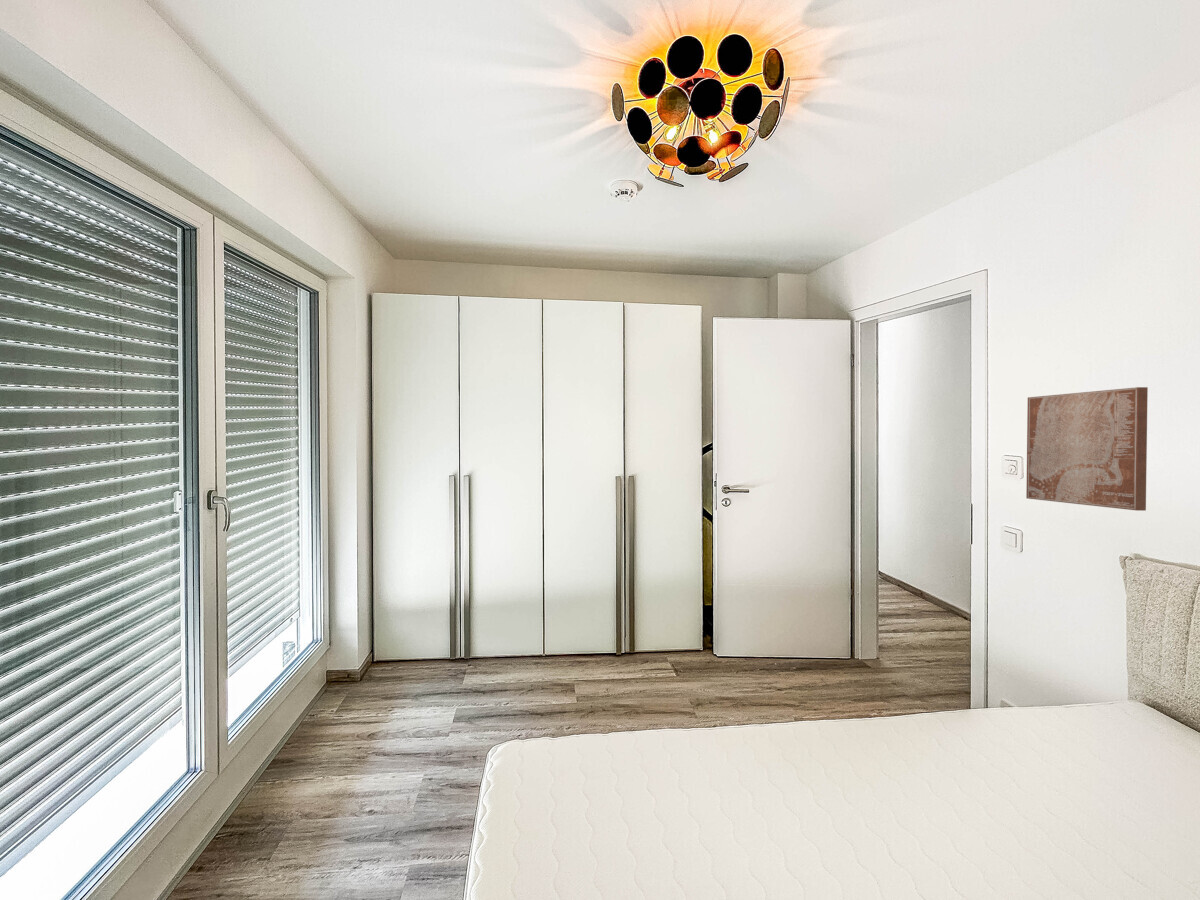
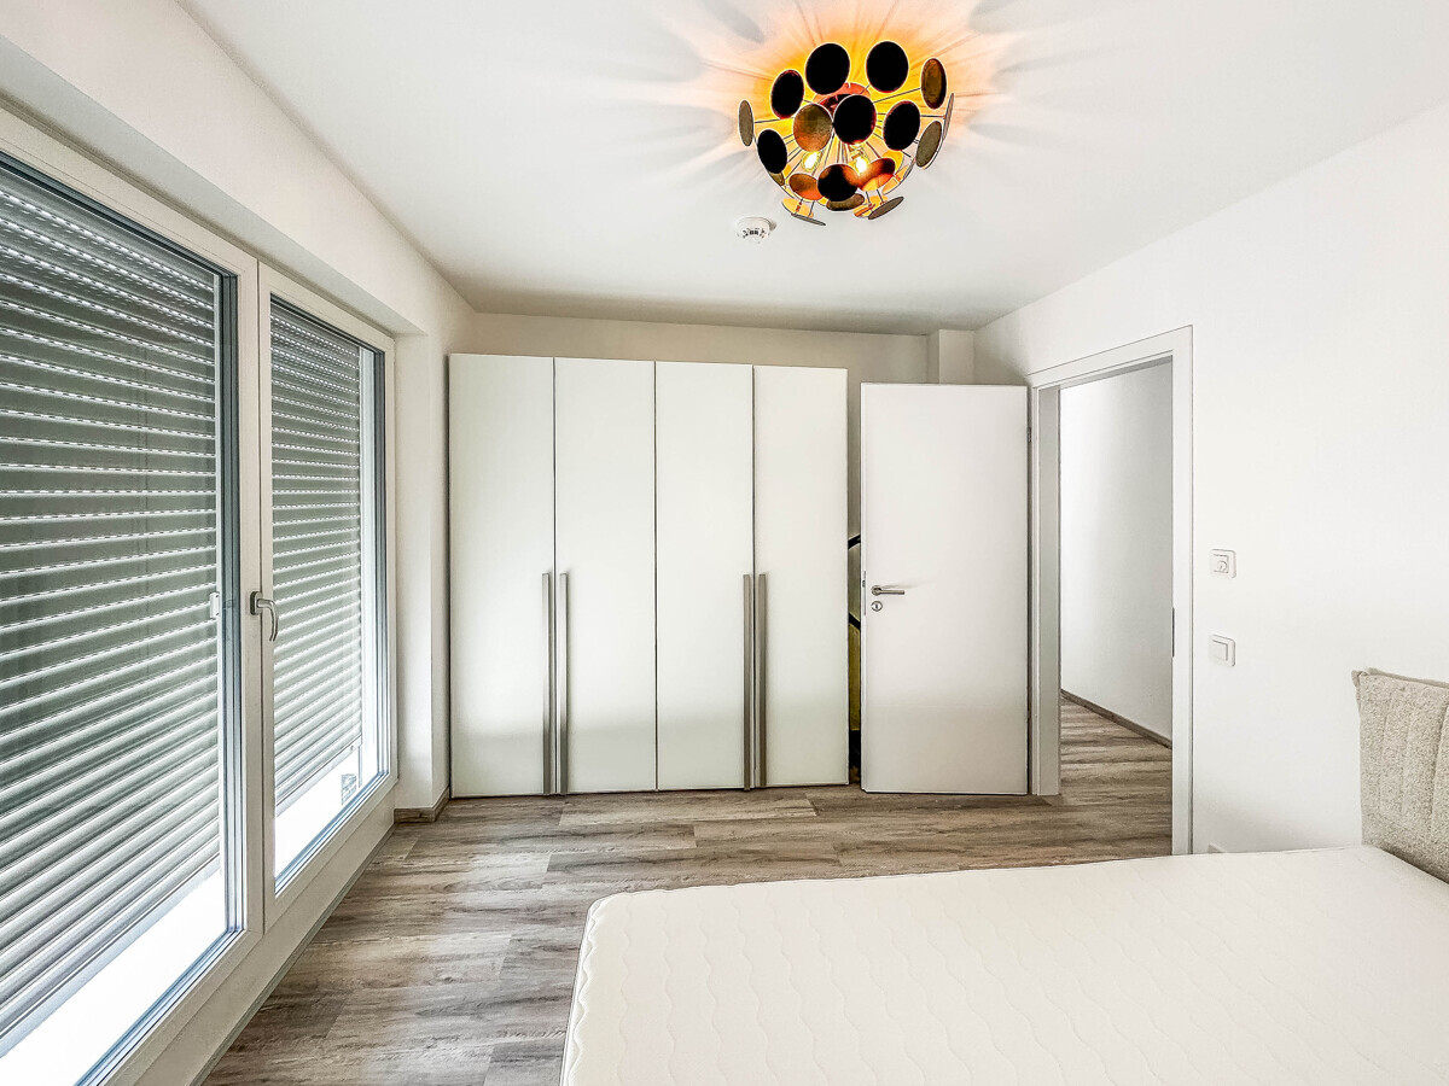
- wall art (1080, 448)
